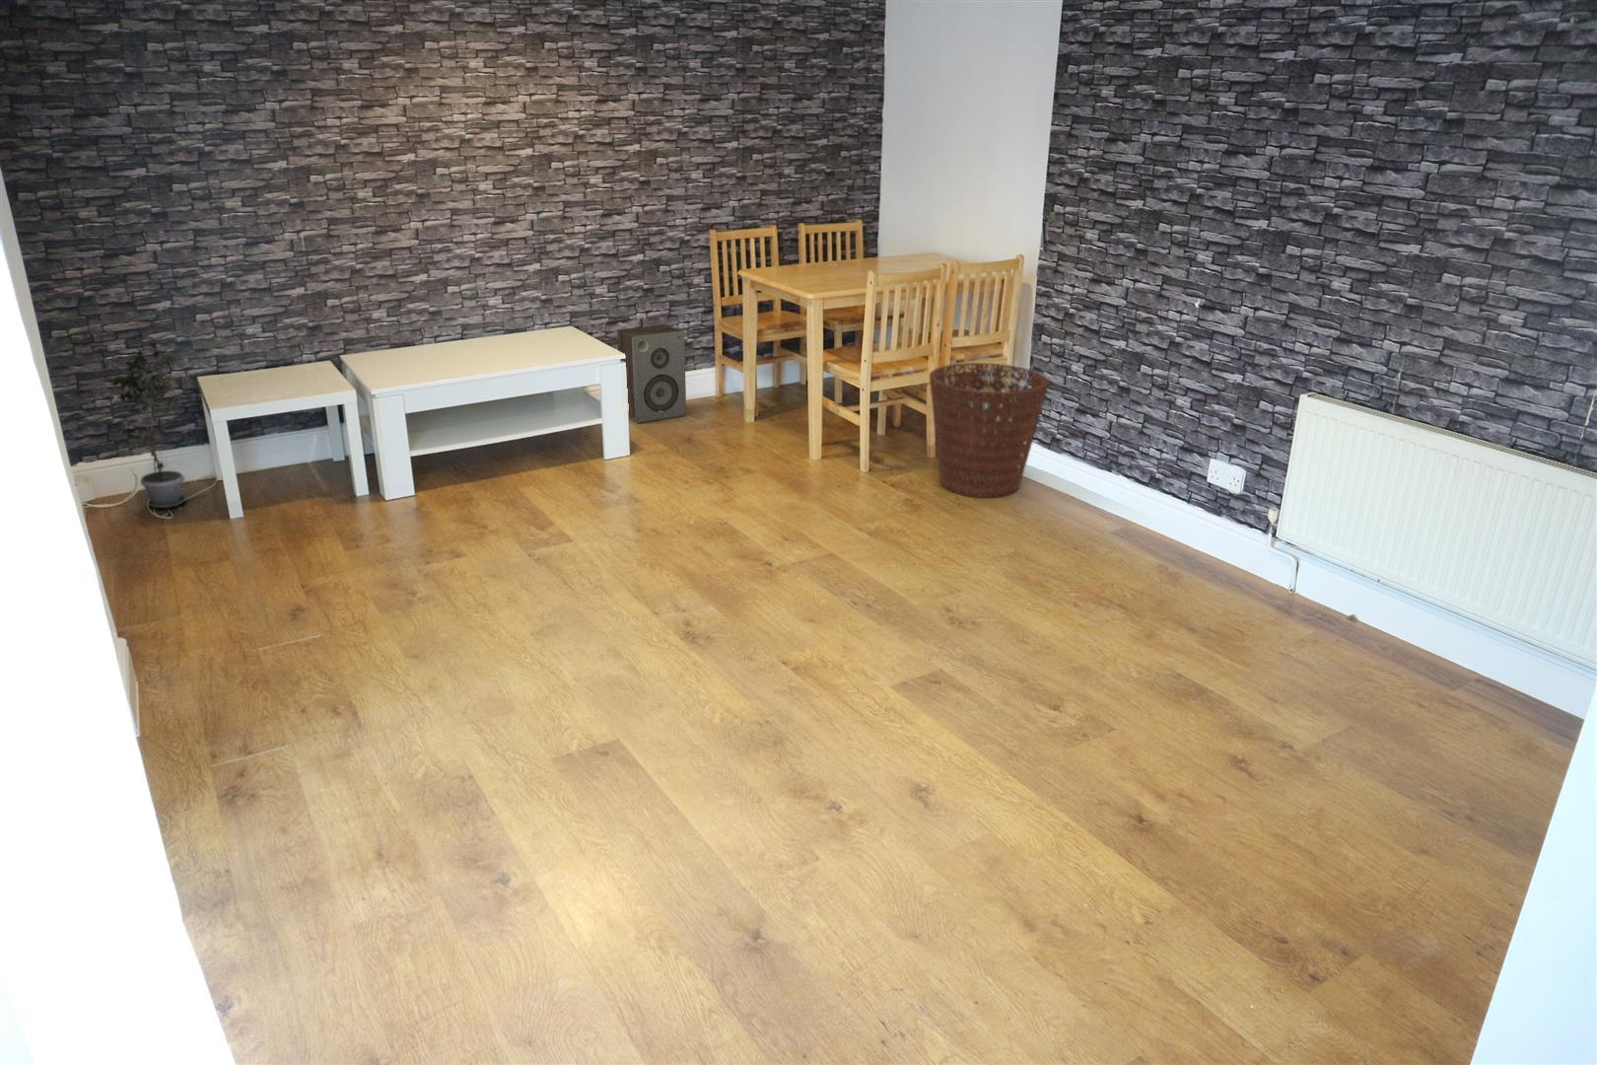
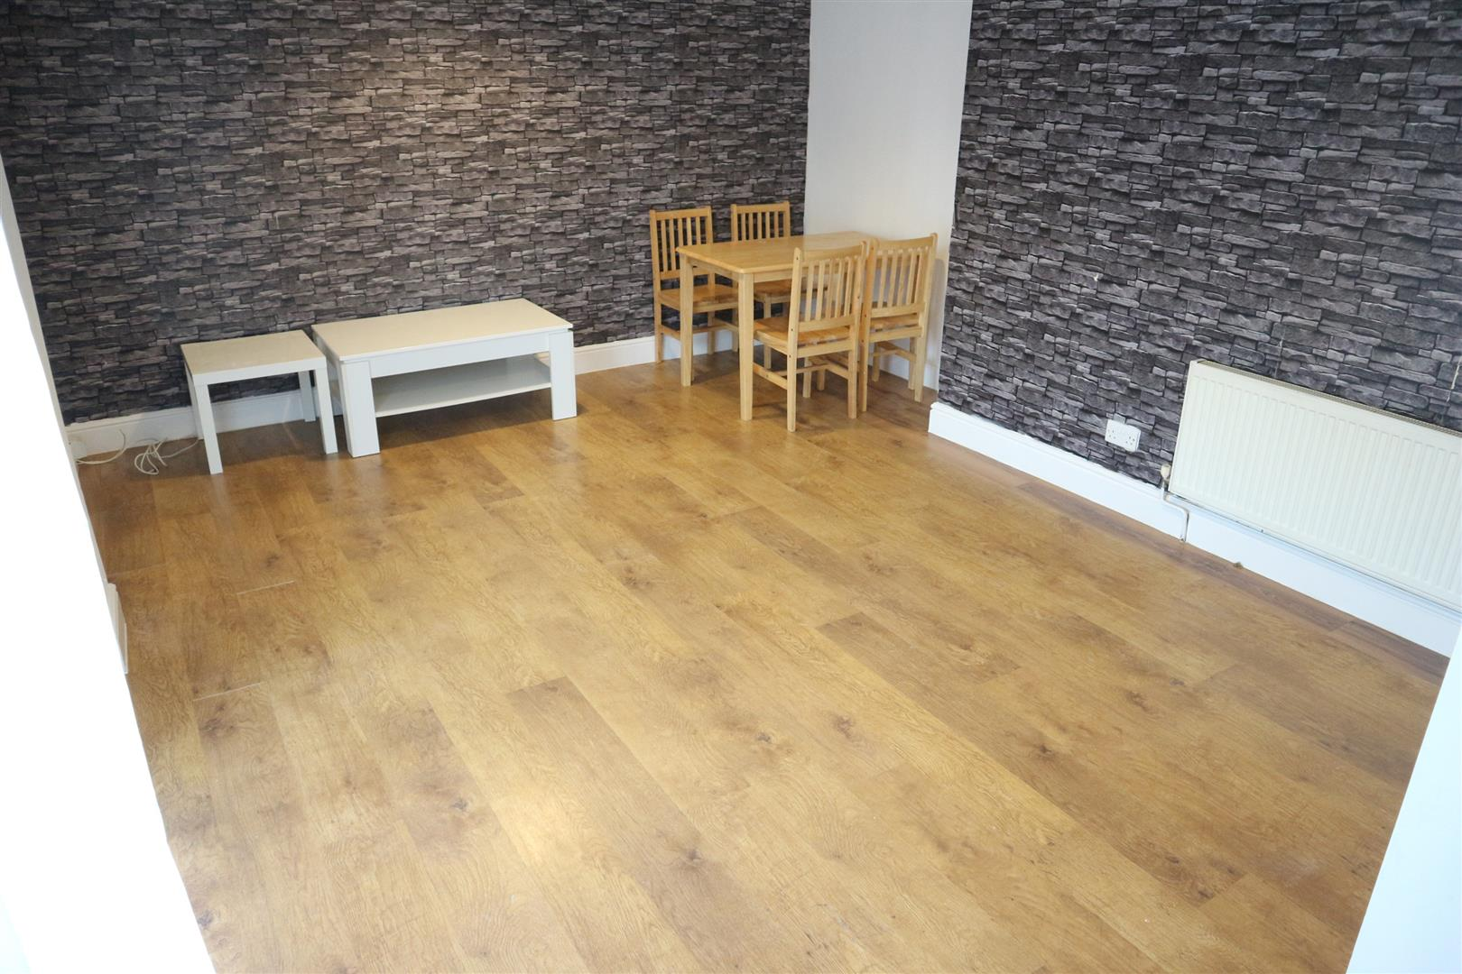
- speaker (651, 373)
- basket (983, 431)
- potted plant (153, 428)
